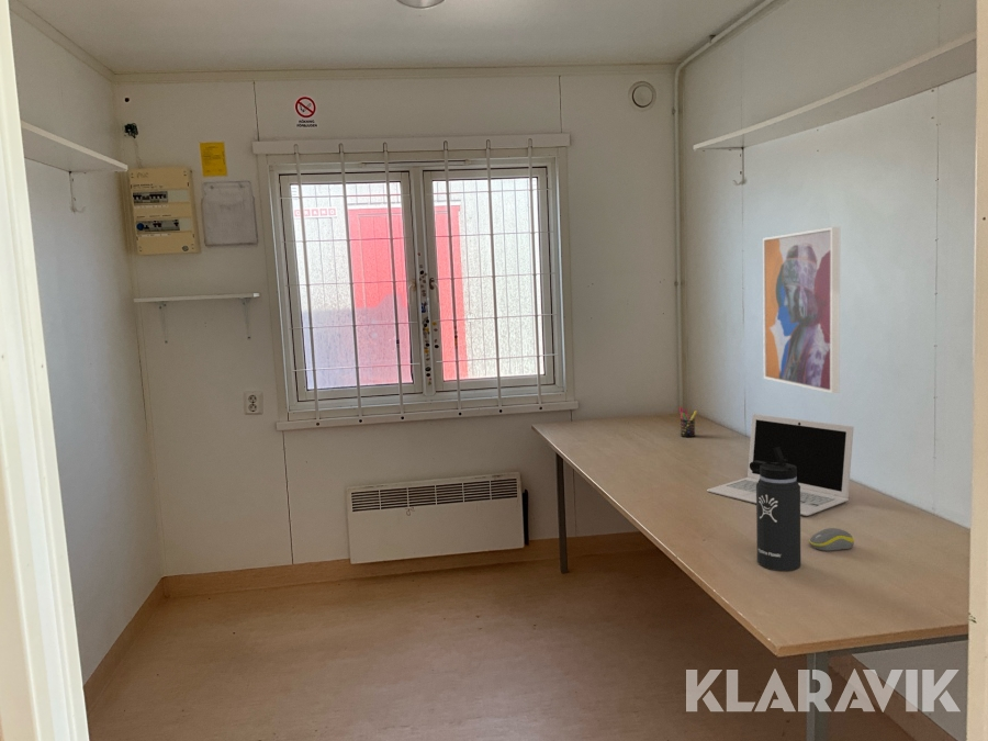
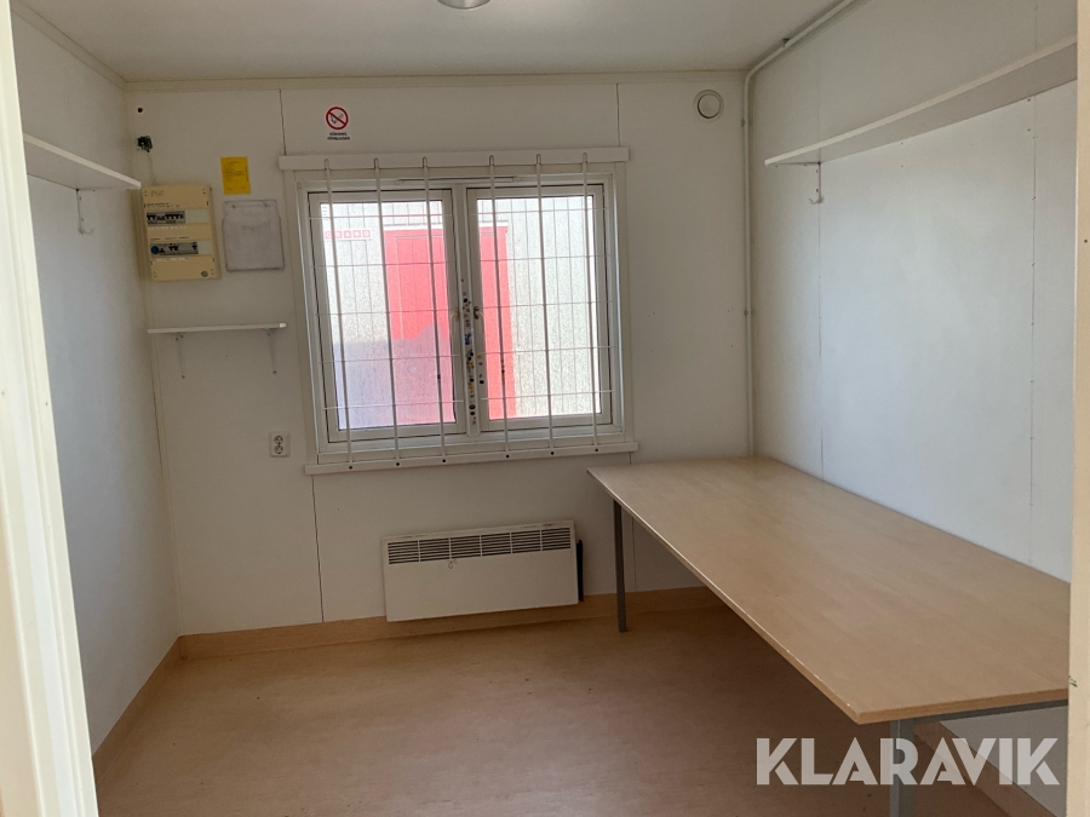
- laptop (776, 460)
- computer mouse (831, 538)
- pen holder (686, 422)
- thermos bottle (774, 504)
- wall art (798, 310)
